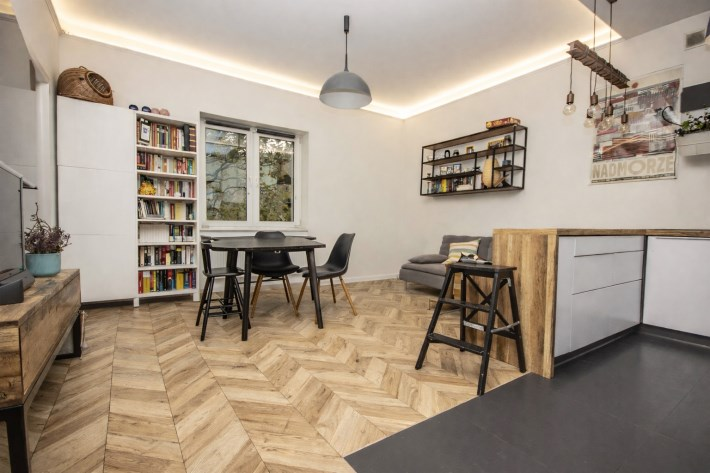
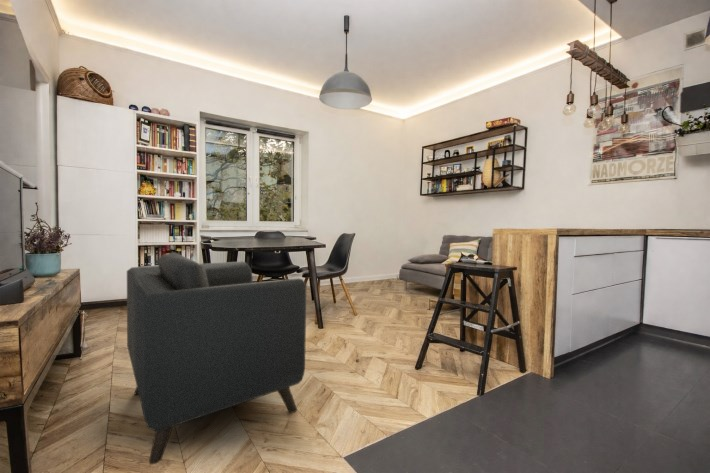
+ armchair (212, 328)
